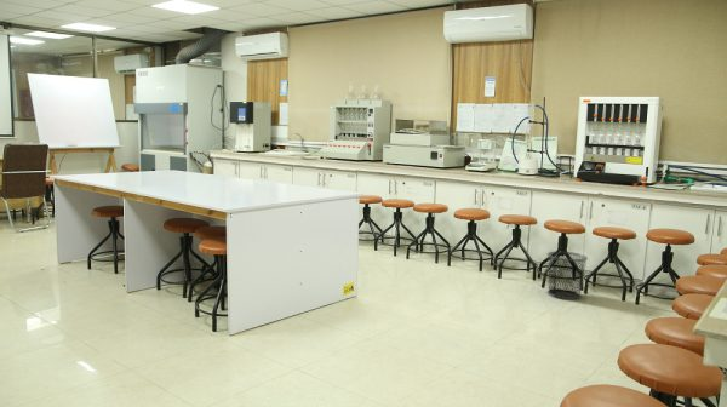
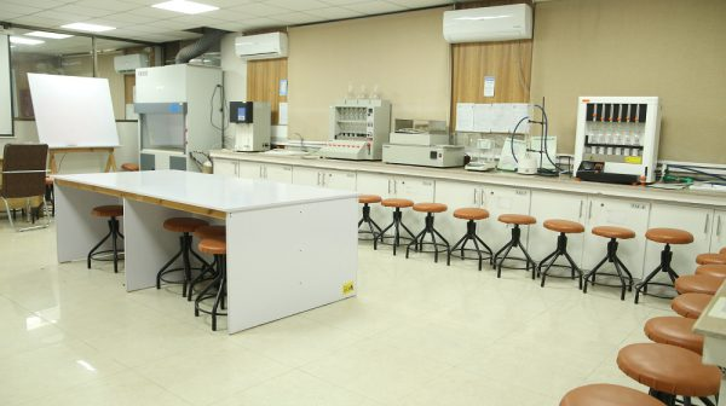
- trash can (566, 275)
